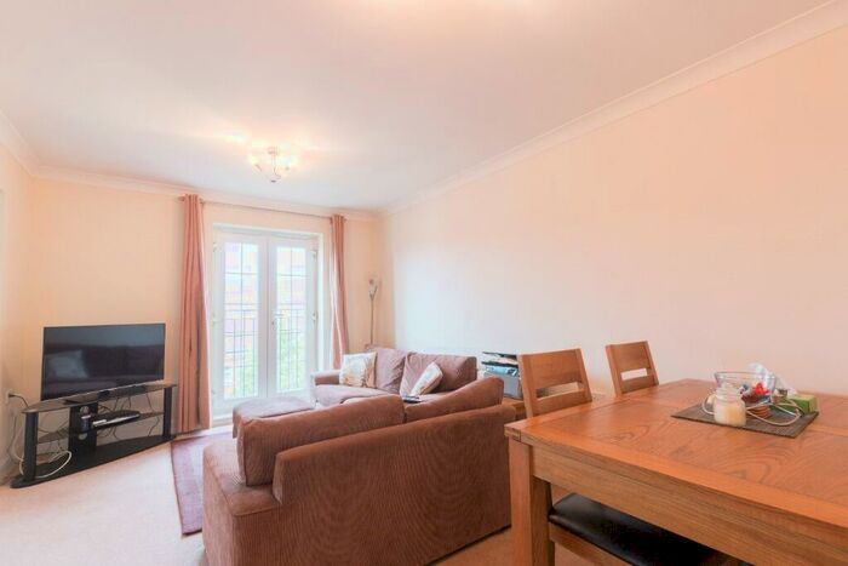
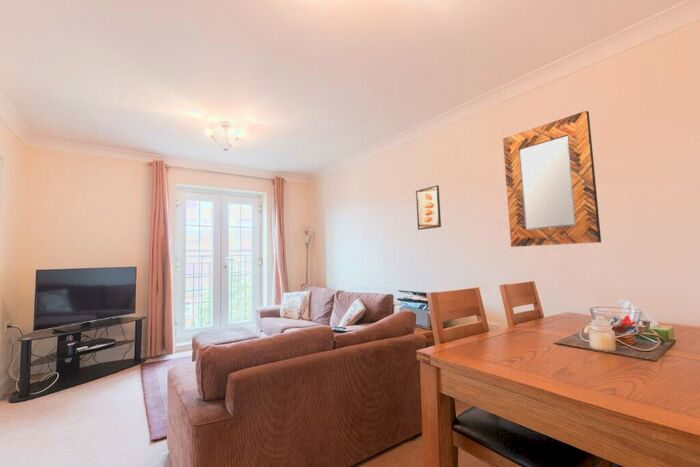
+ home mirror (546, 184)
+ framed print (428, 208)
